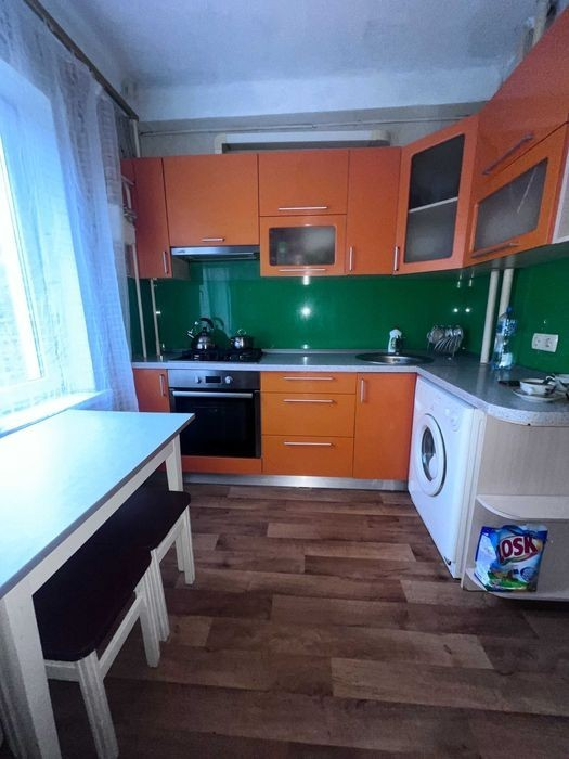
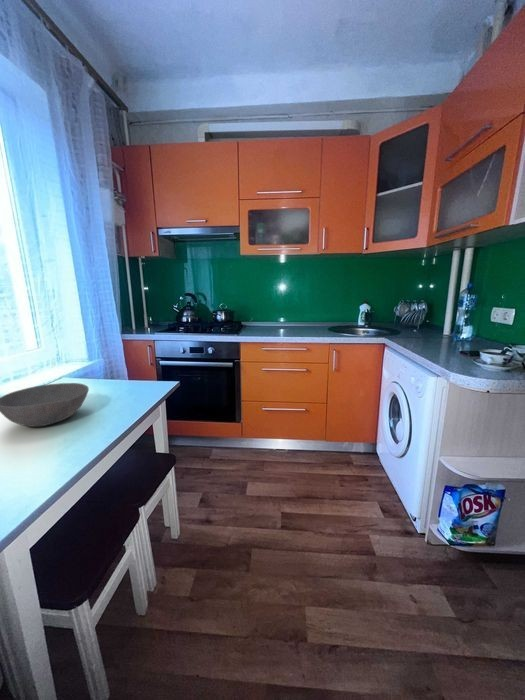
+ bowl (47, 405)
